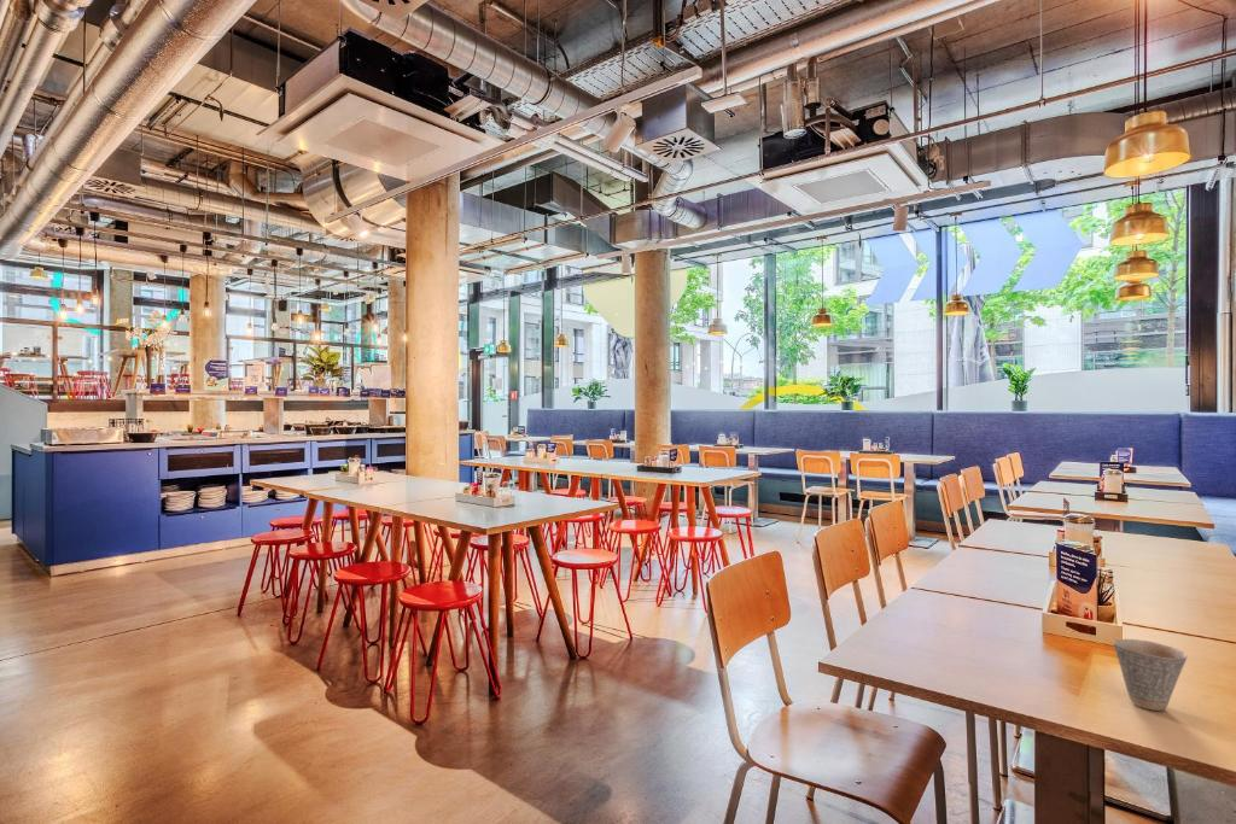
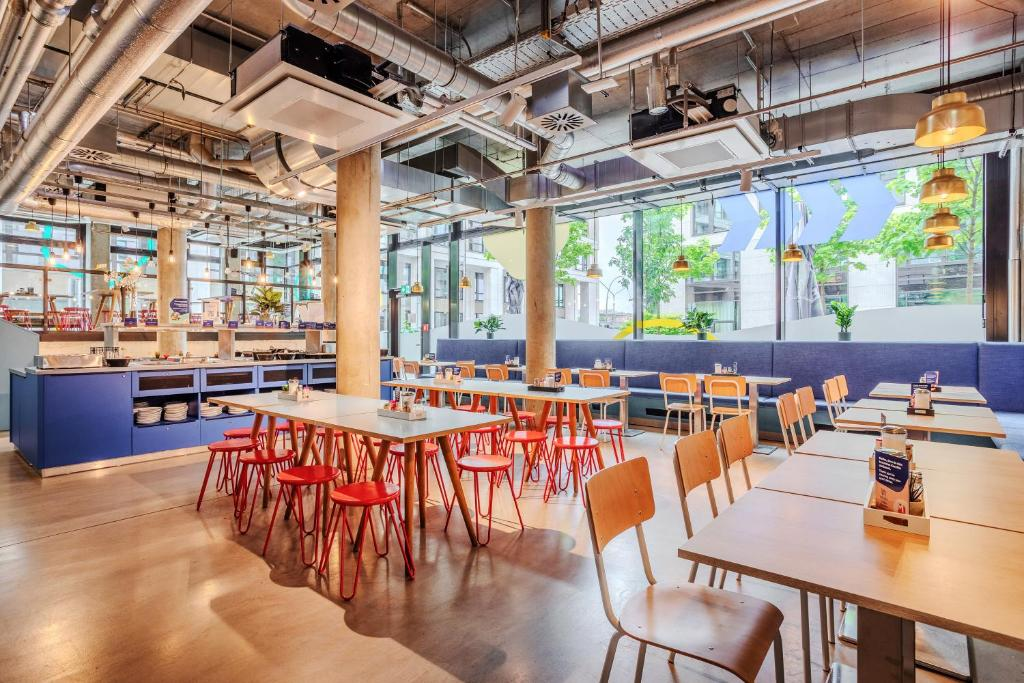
- cup (1148, 674)
